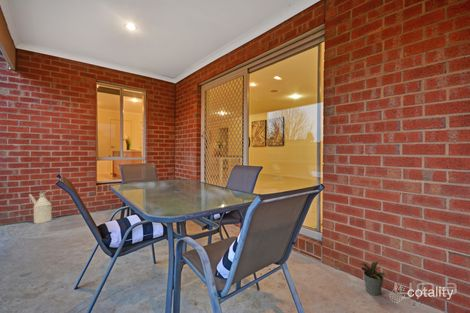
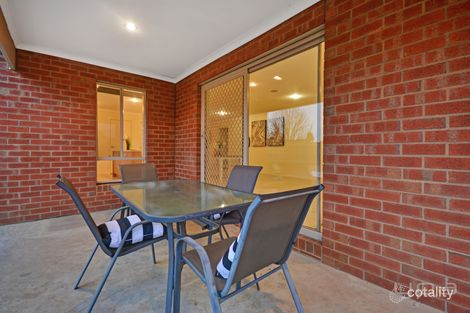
- potted plant (371, 276)
- watering can (41, 206)
